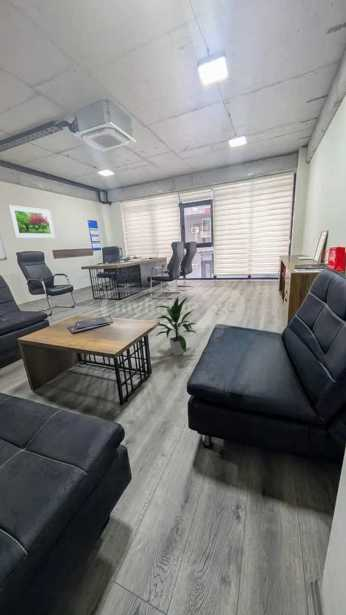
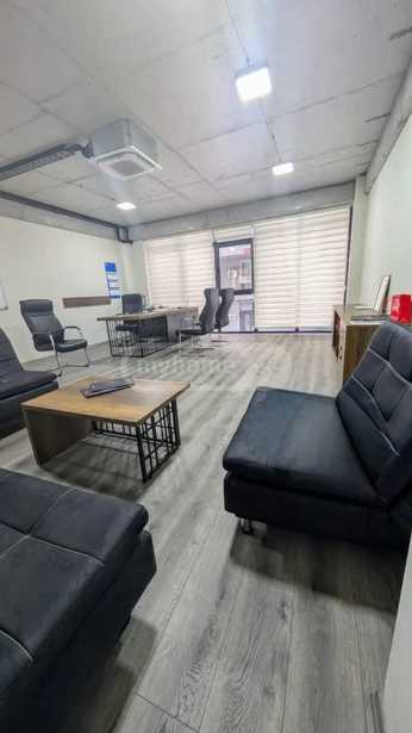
- indoor plant (176, 326)
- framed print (33, 223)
